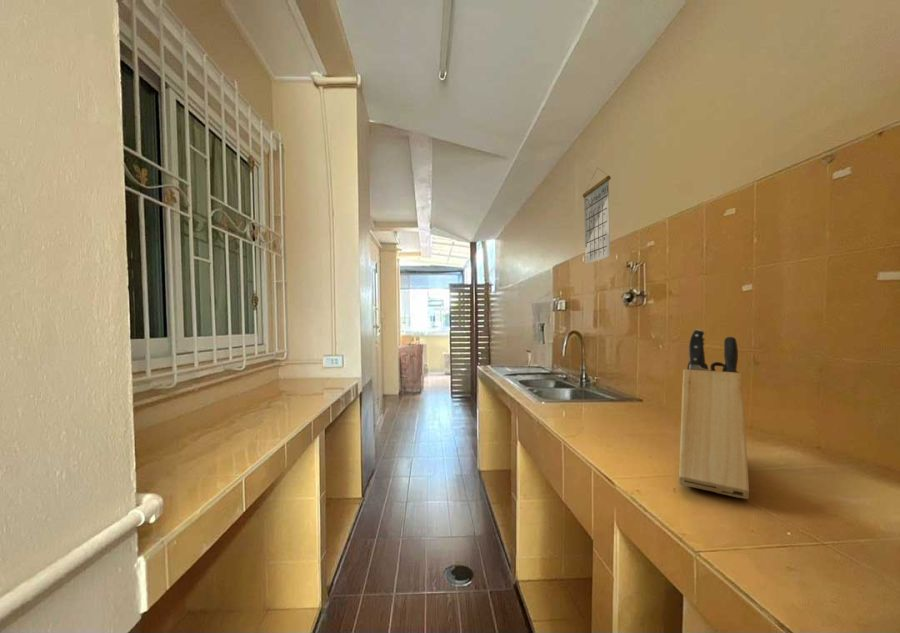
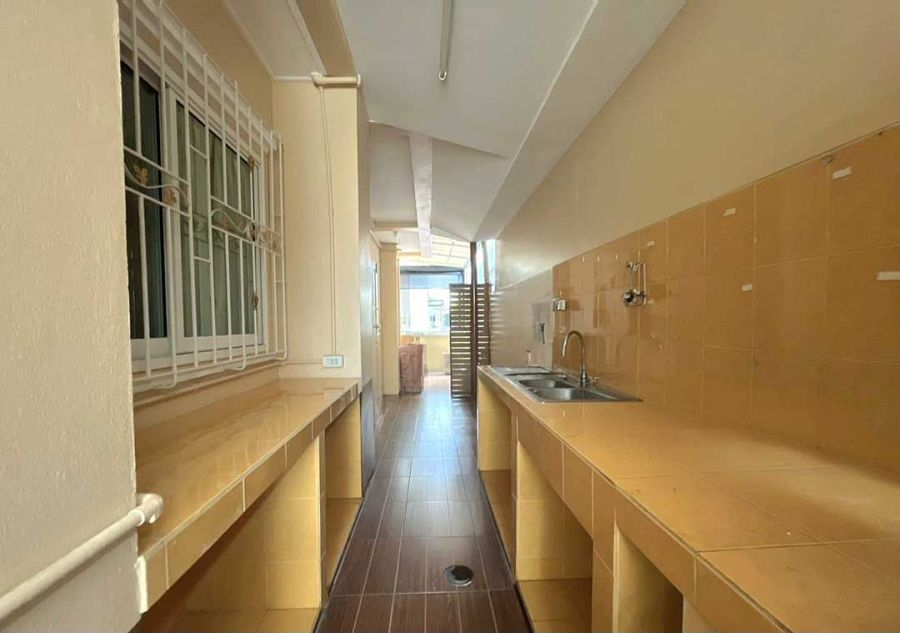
- calendar (596, 214)
- knife block (711, 399)
